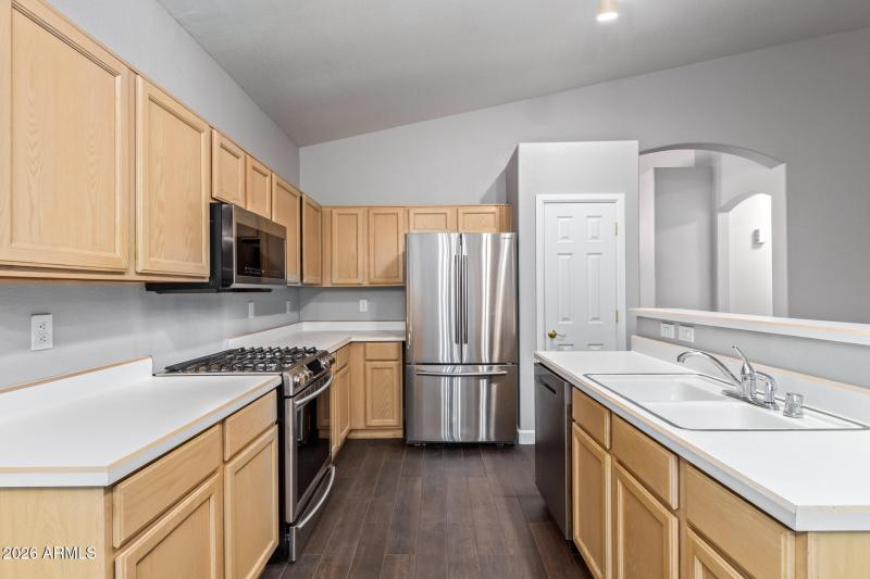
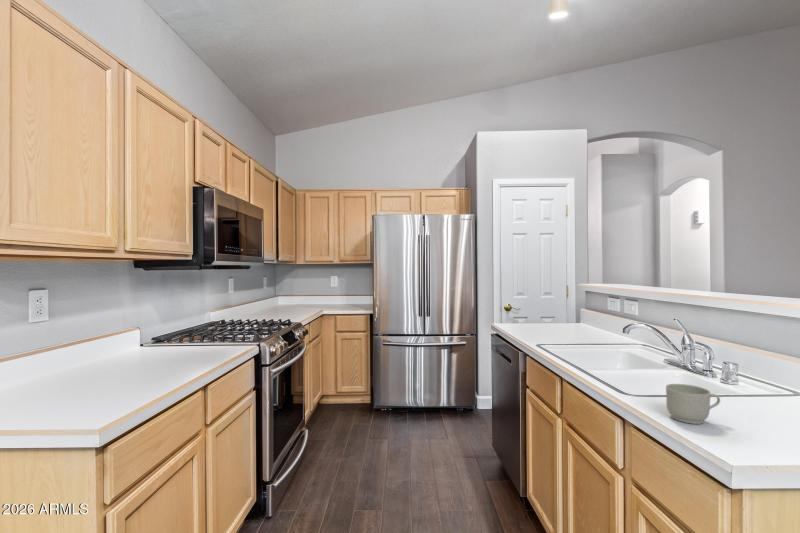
+ mug (693, 404)
